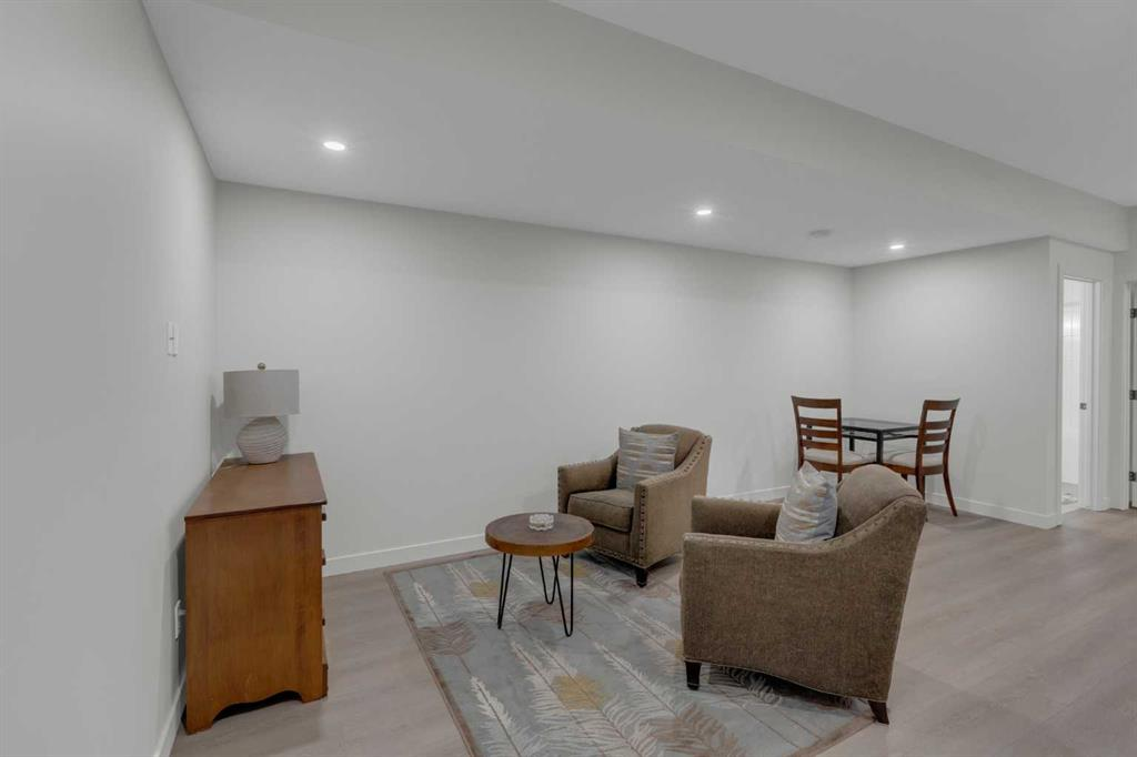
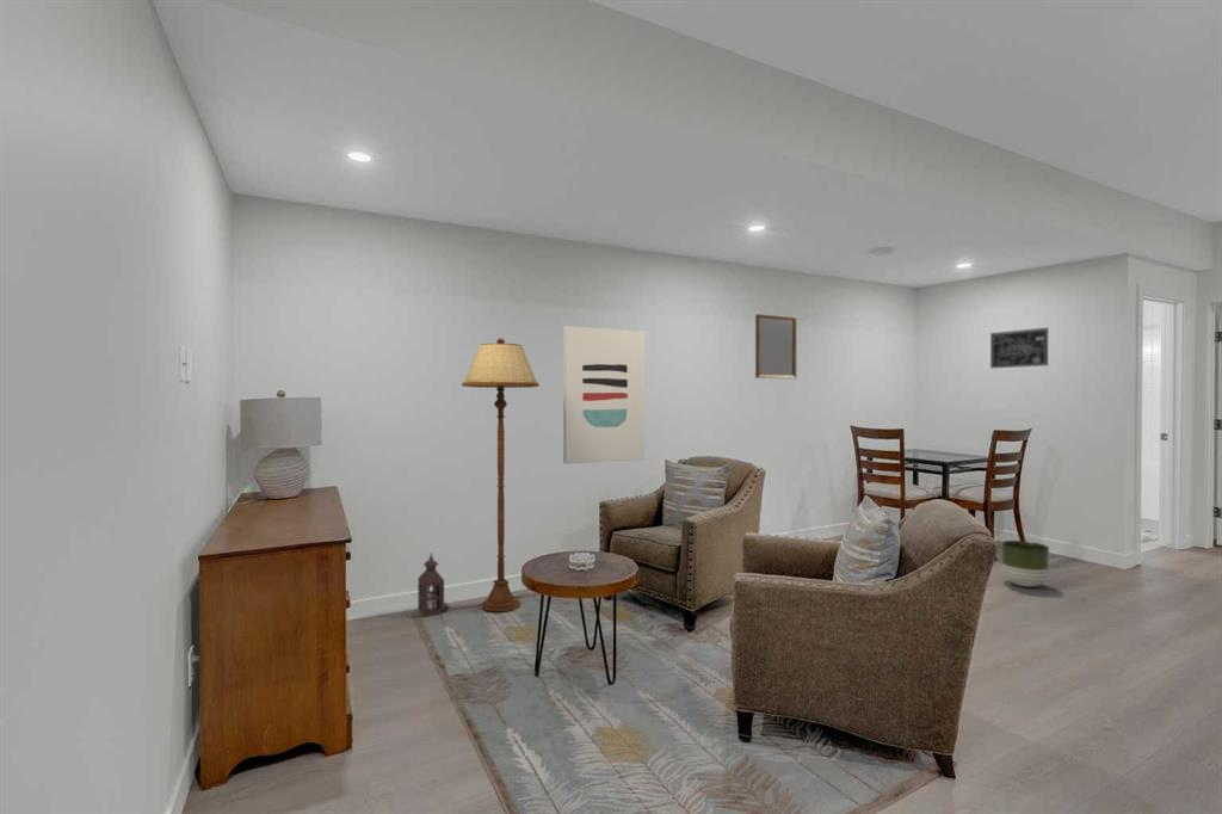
+ planter (1024, 565)
+ floor lamp (501, 471)
+ wall art (605, 395)
+ lantern (431, 581)
+ home mirror (776, 346)
+ wall art (1018, 349)
